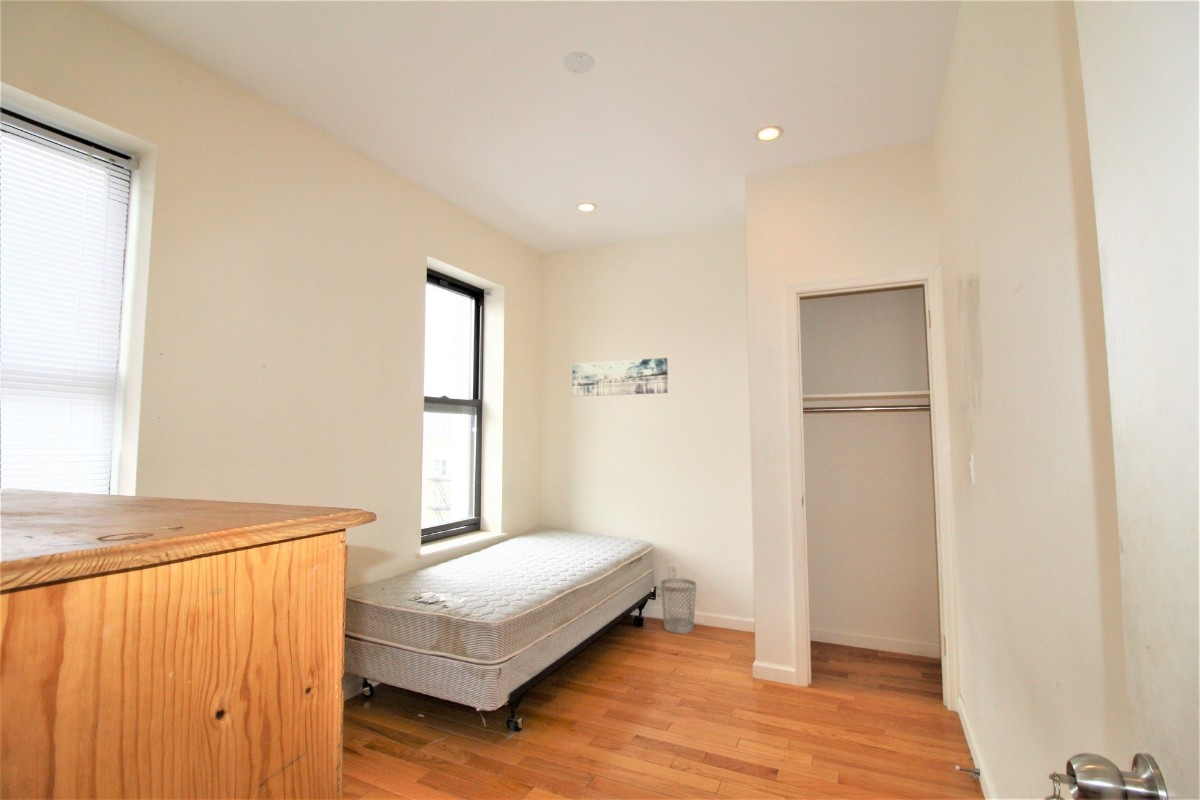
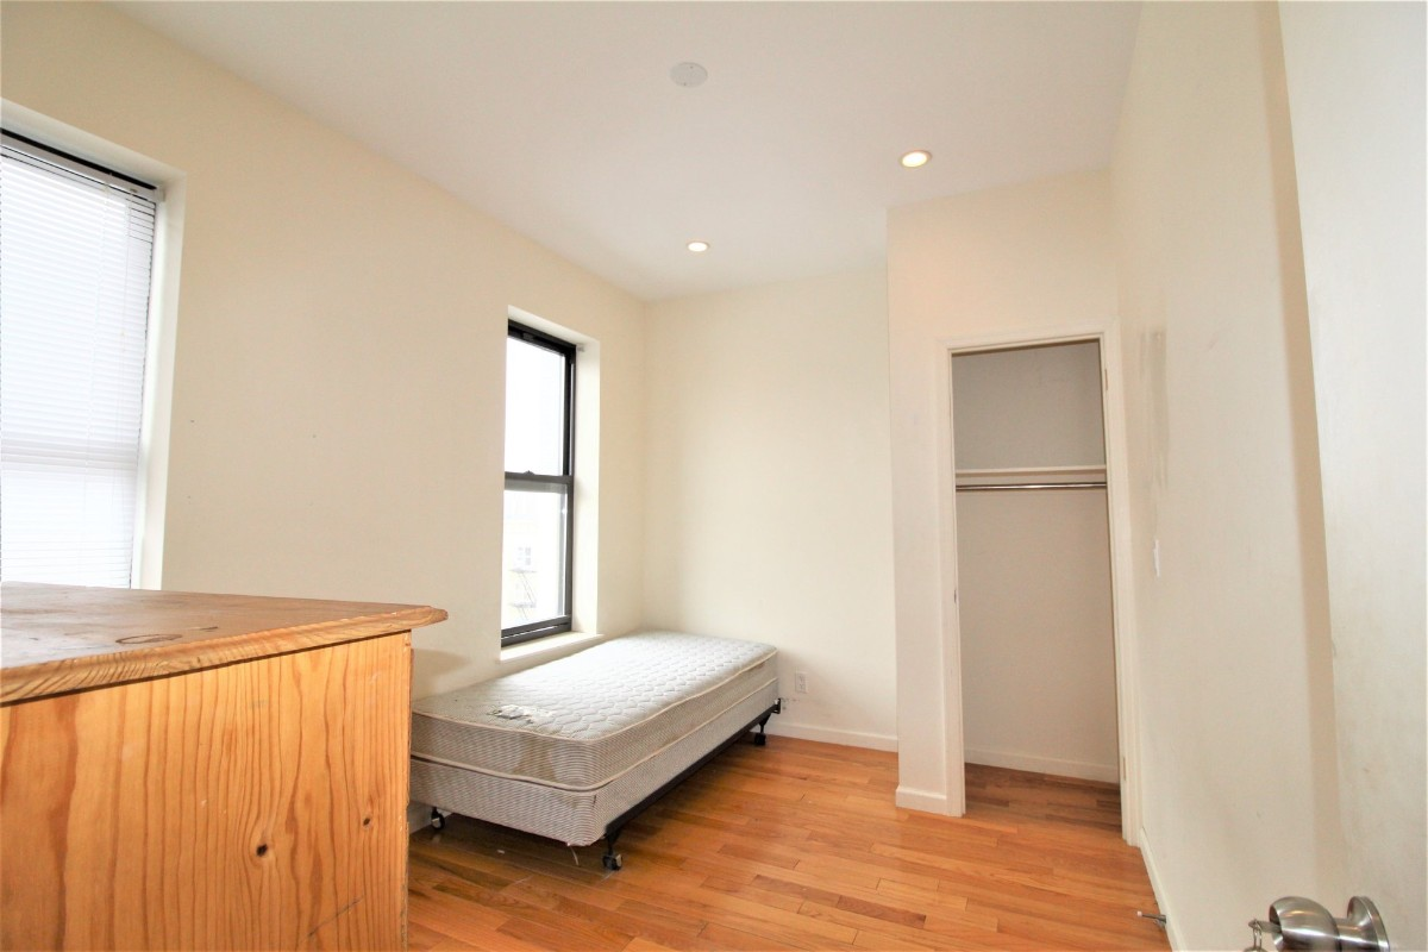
- wall art (618, 377)
- wastebasket (678, 605)
